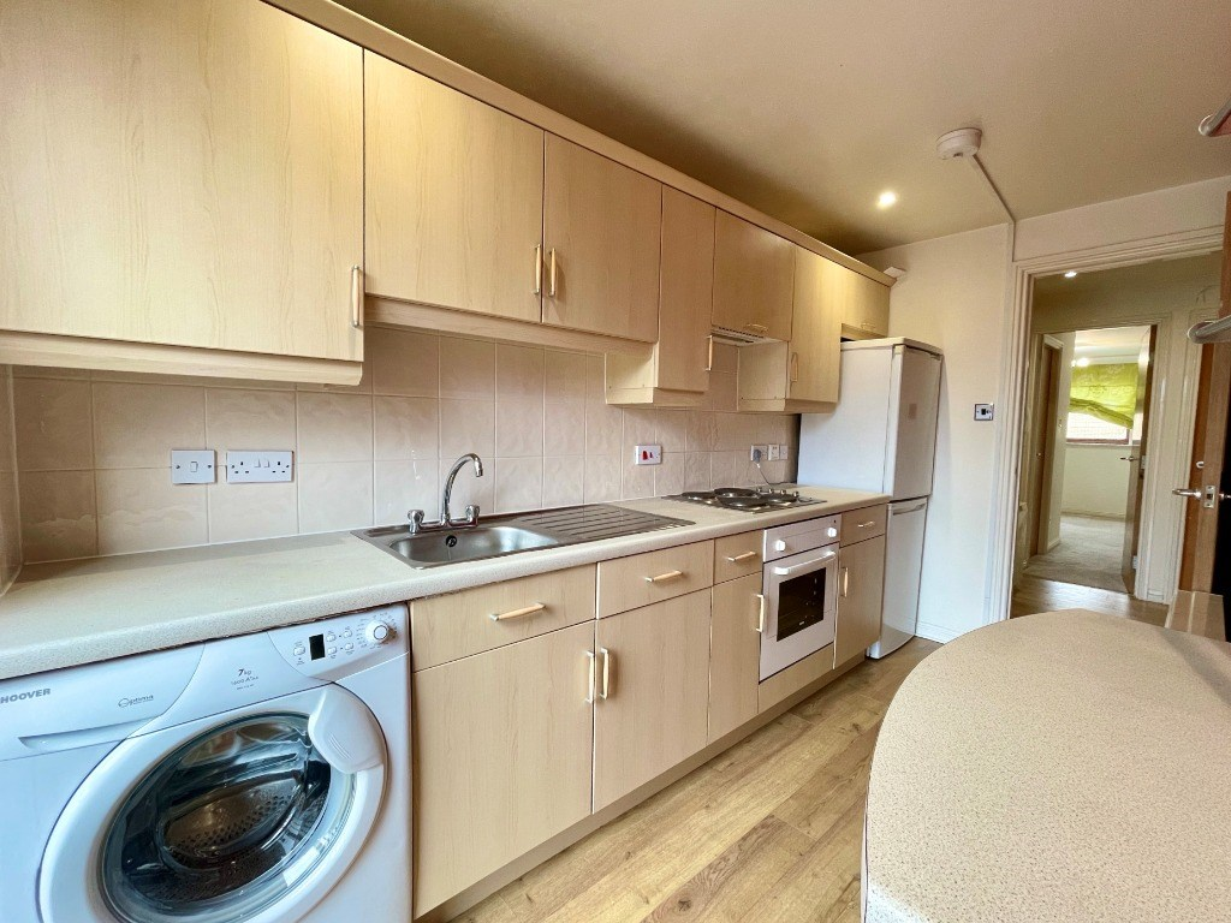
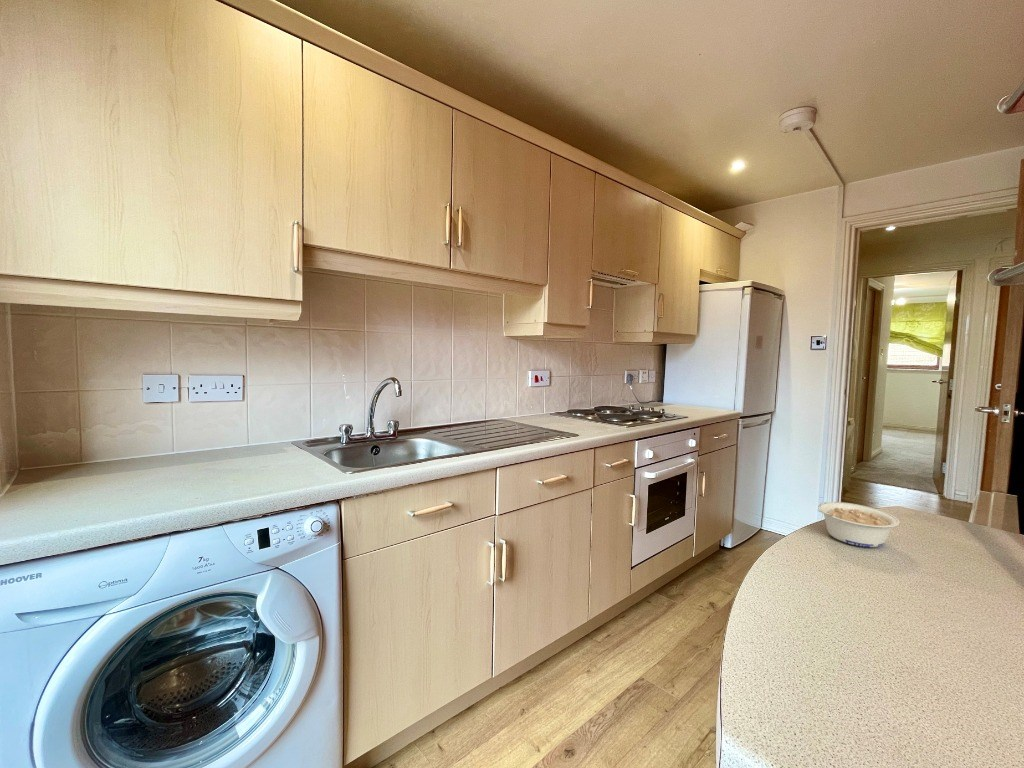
+ legume (855, 523)
